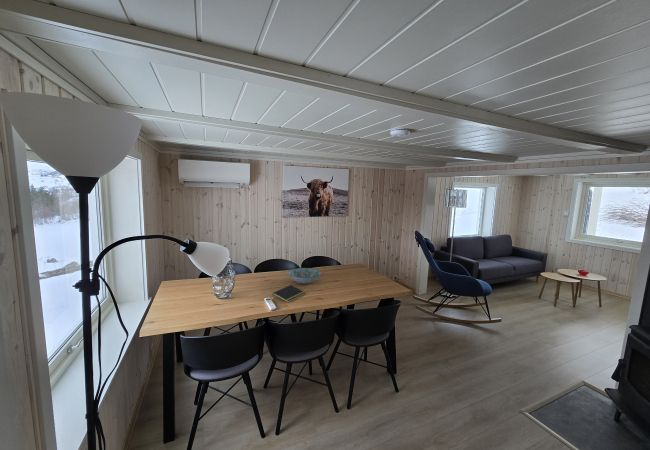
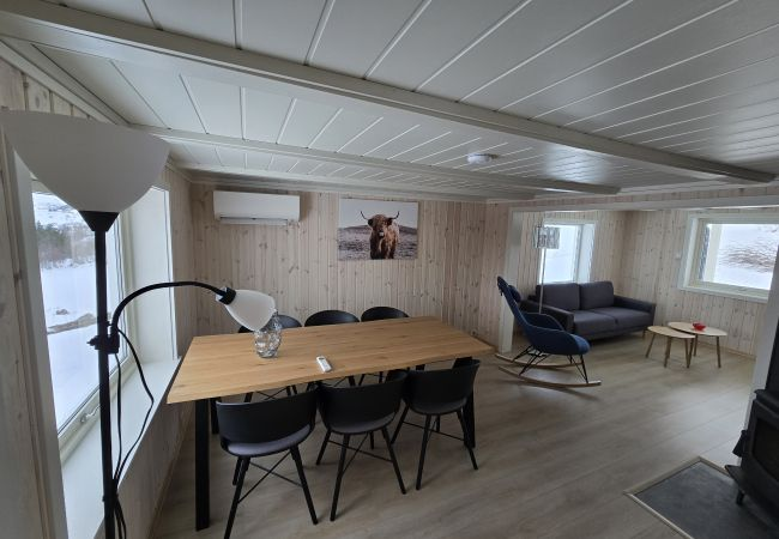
- notepad (289, 293)
- decorative bowl (304, 277)
